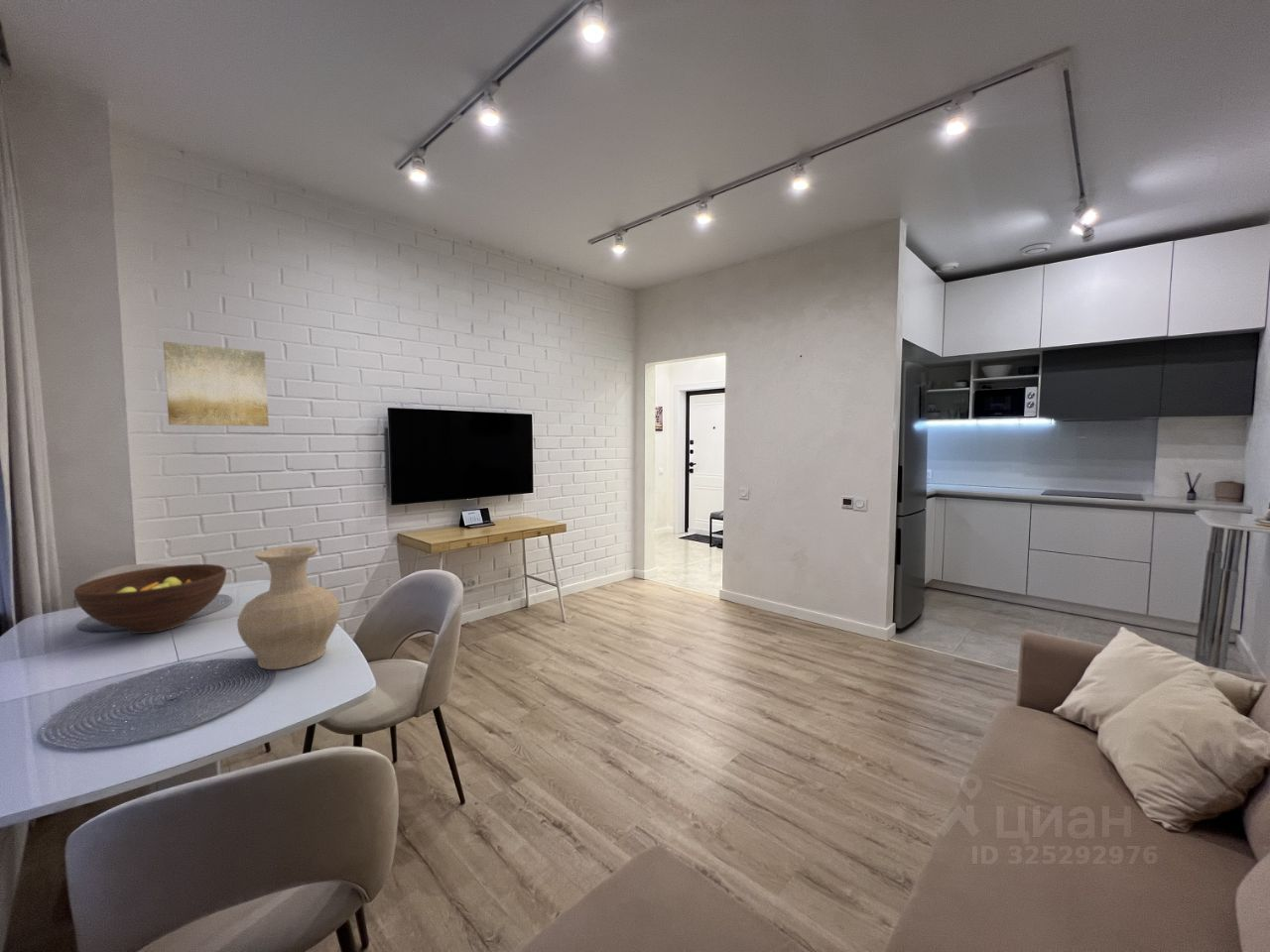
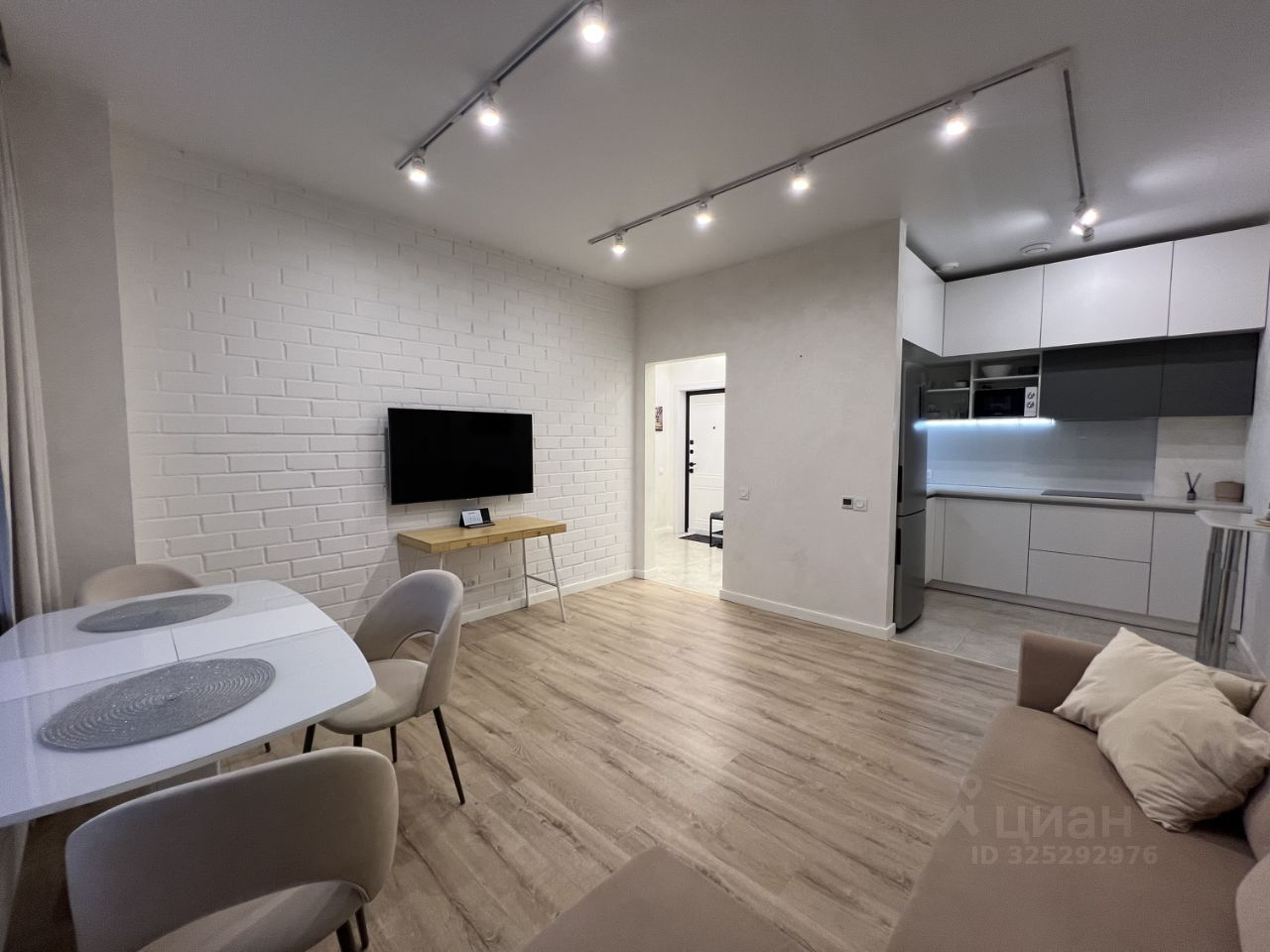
- wall art (218, 386)
- fruit bowl (157, 602)
- vase (290, 604)
